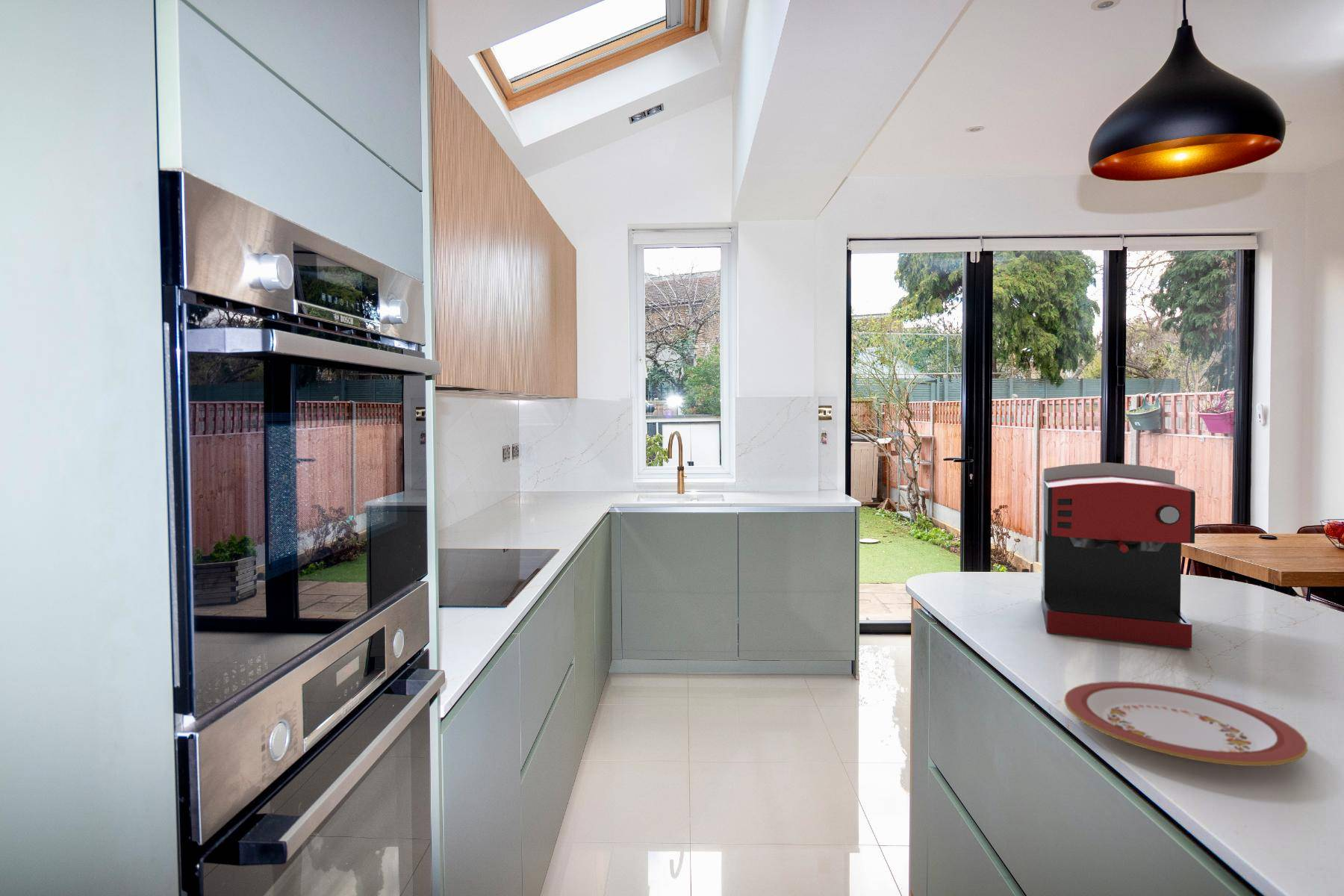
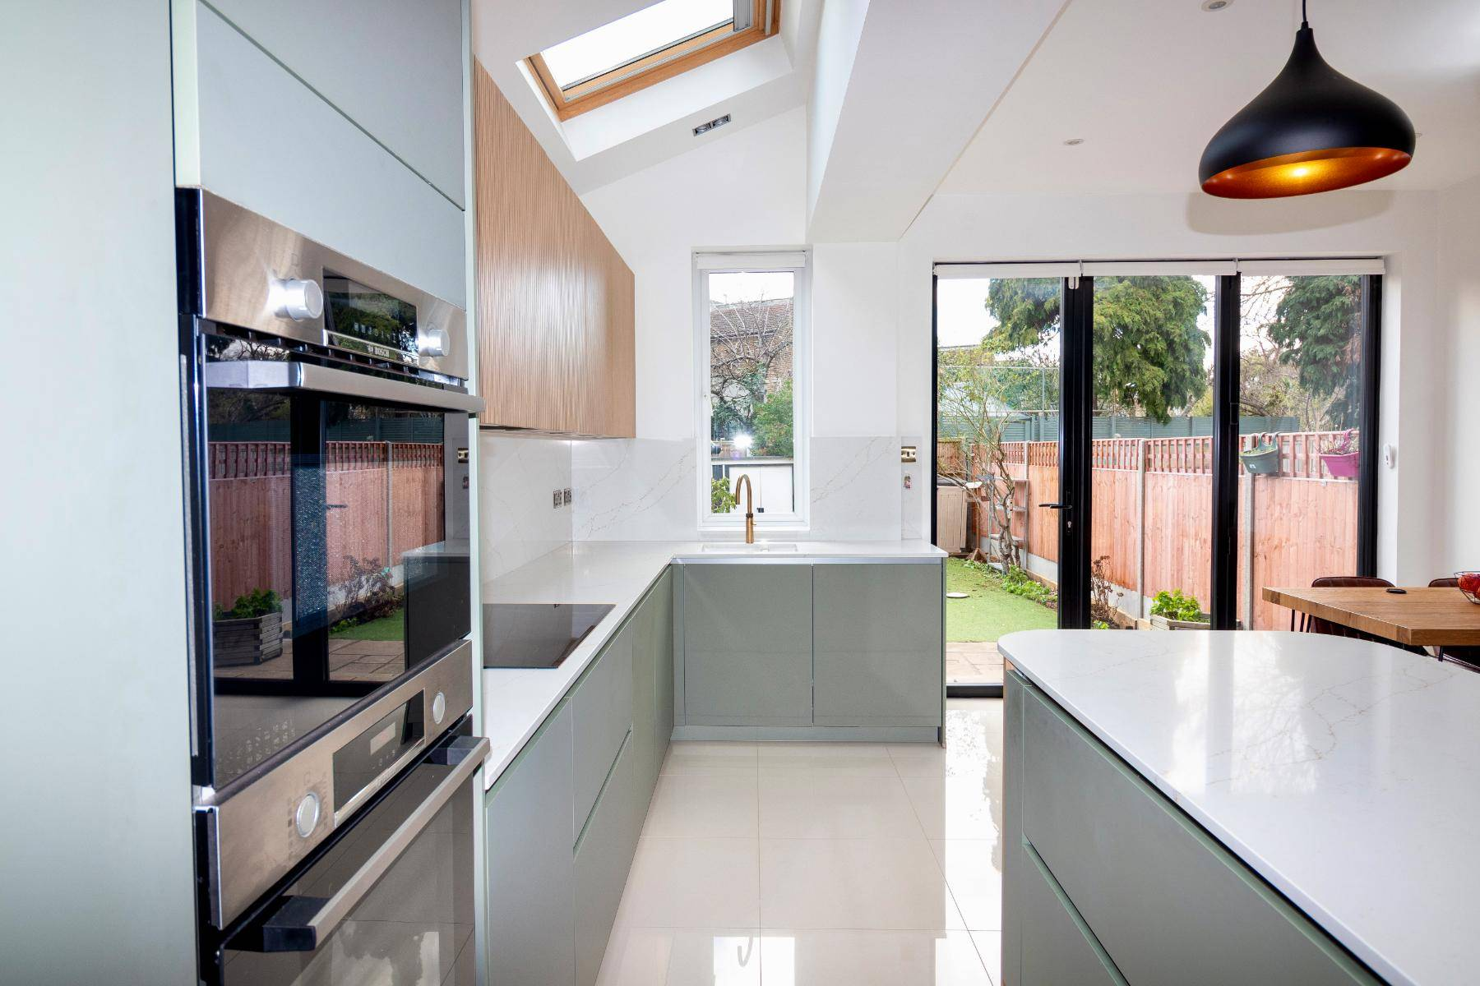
- coffee maker (1111, 546)
- plate (1175, 724)
